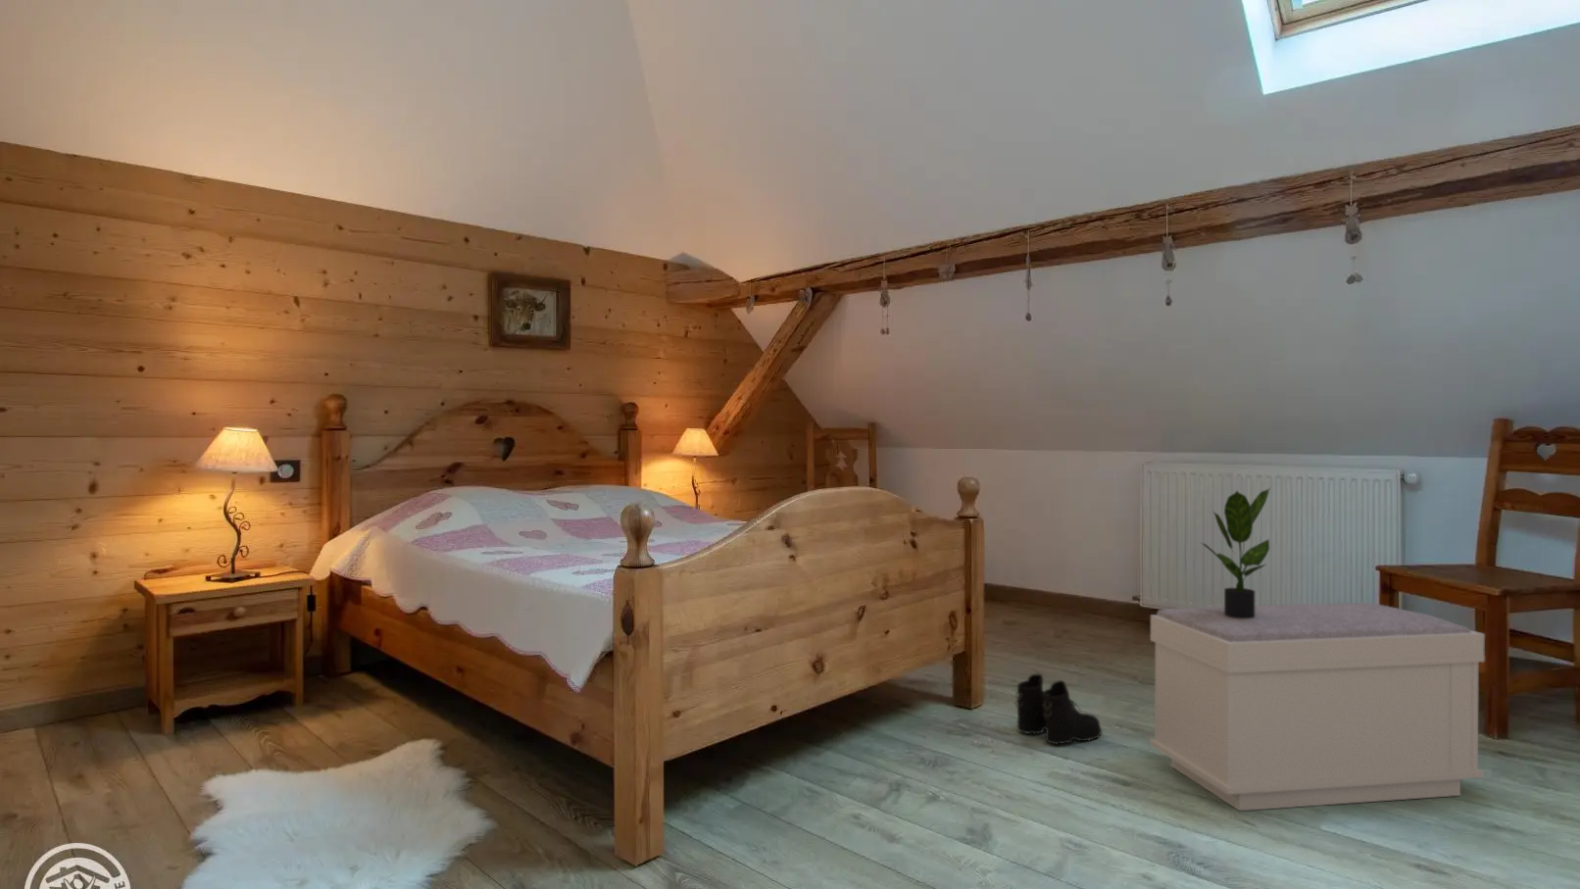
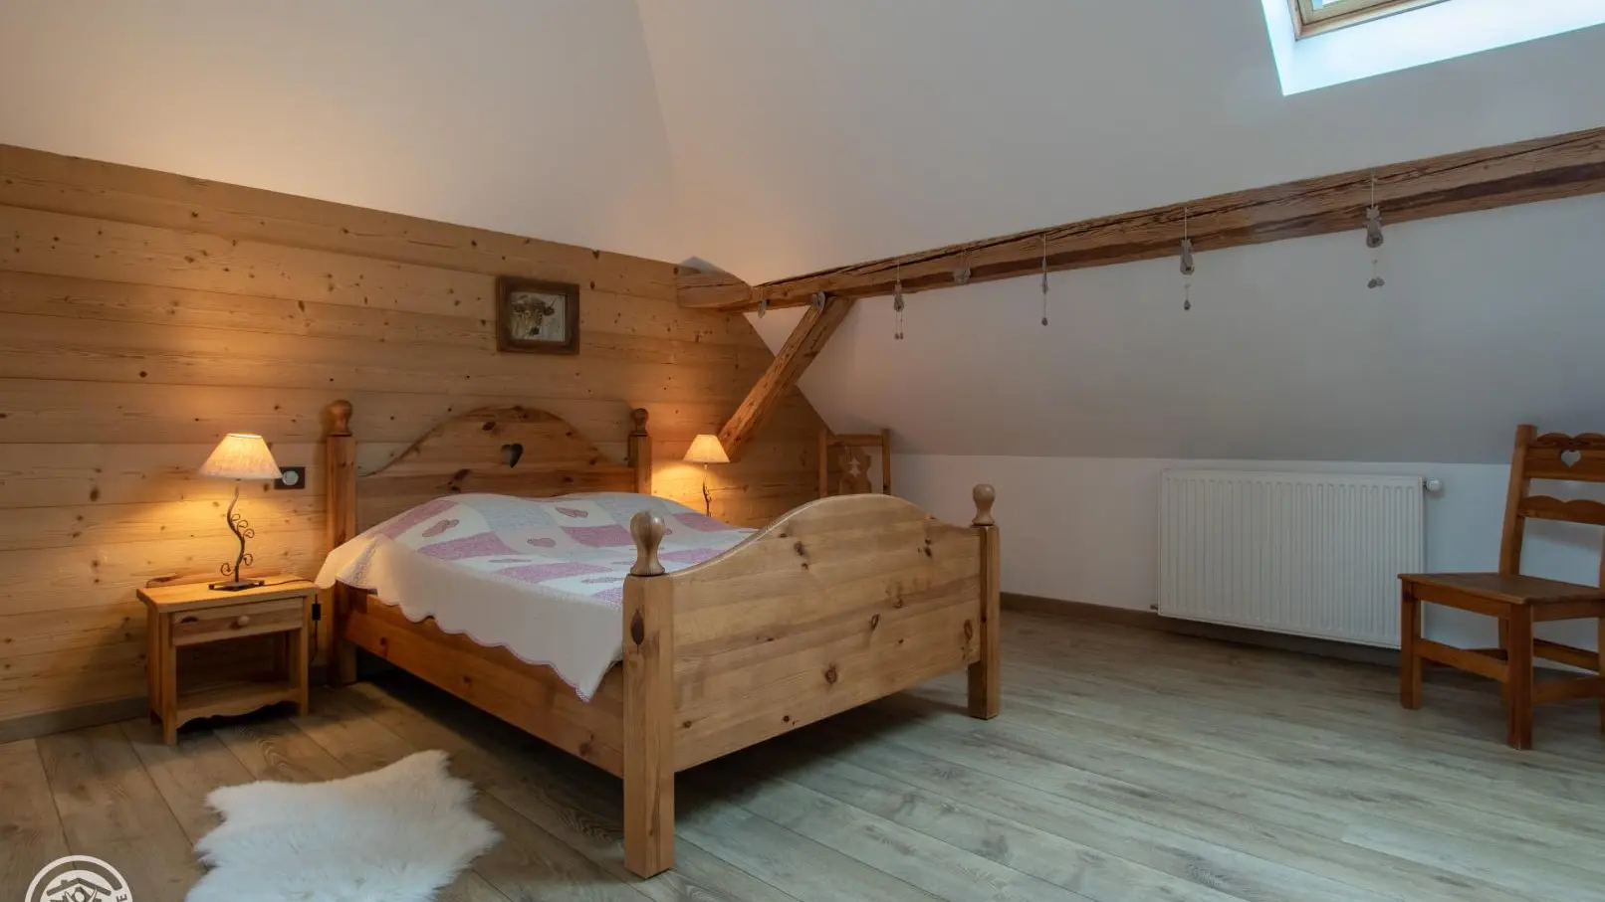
- bench (1307, 696)
- boots (1058, 703)
- potted plant (1243, 550)
